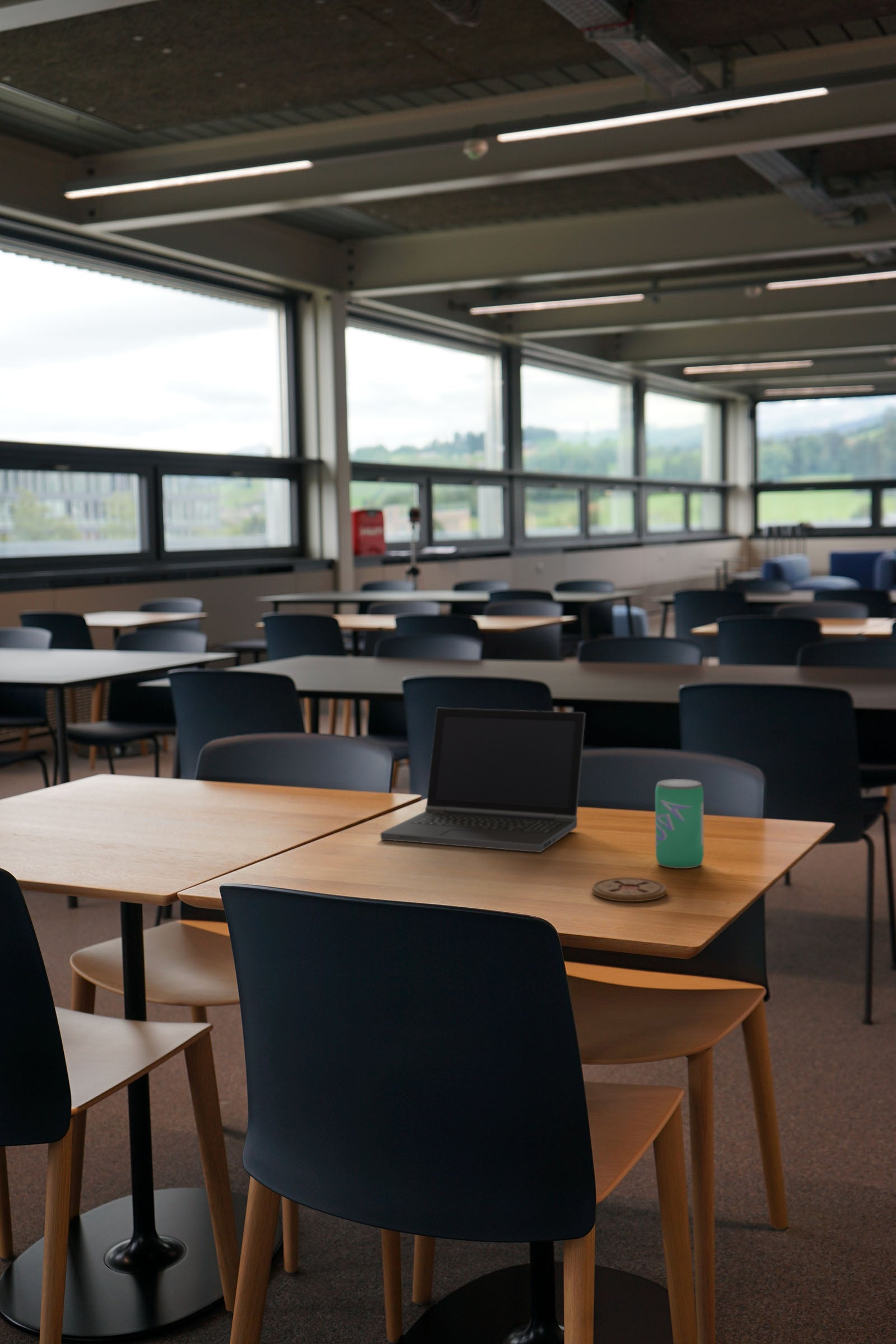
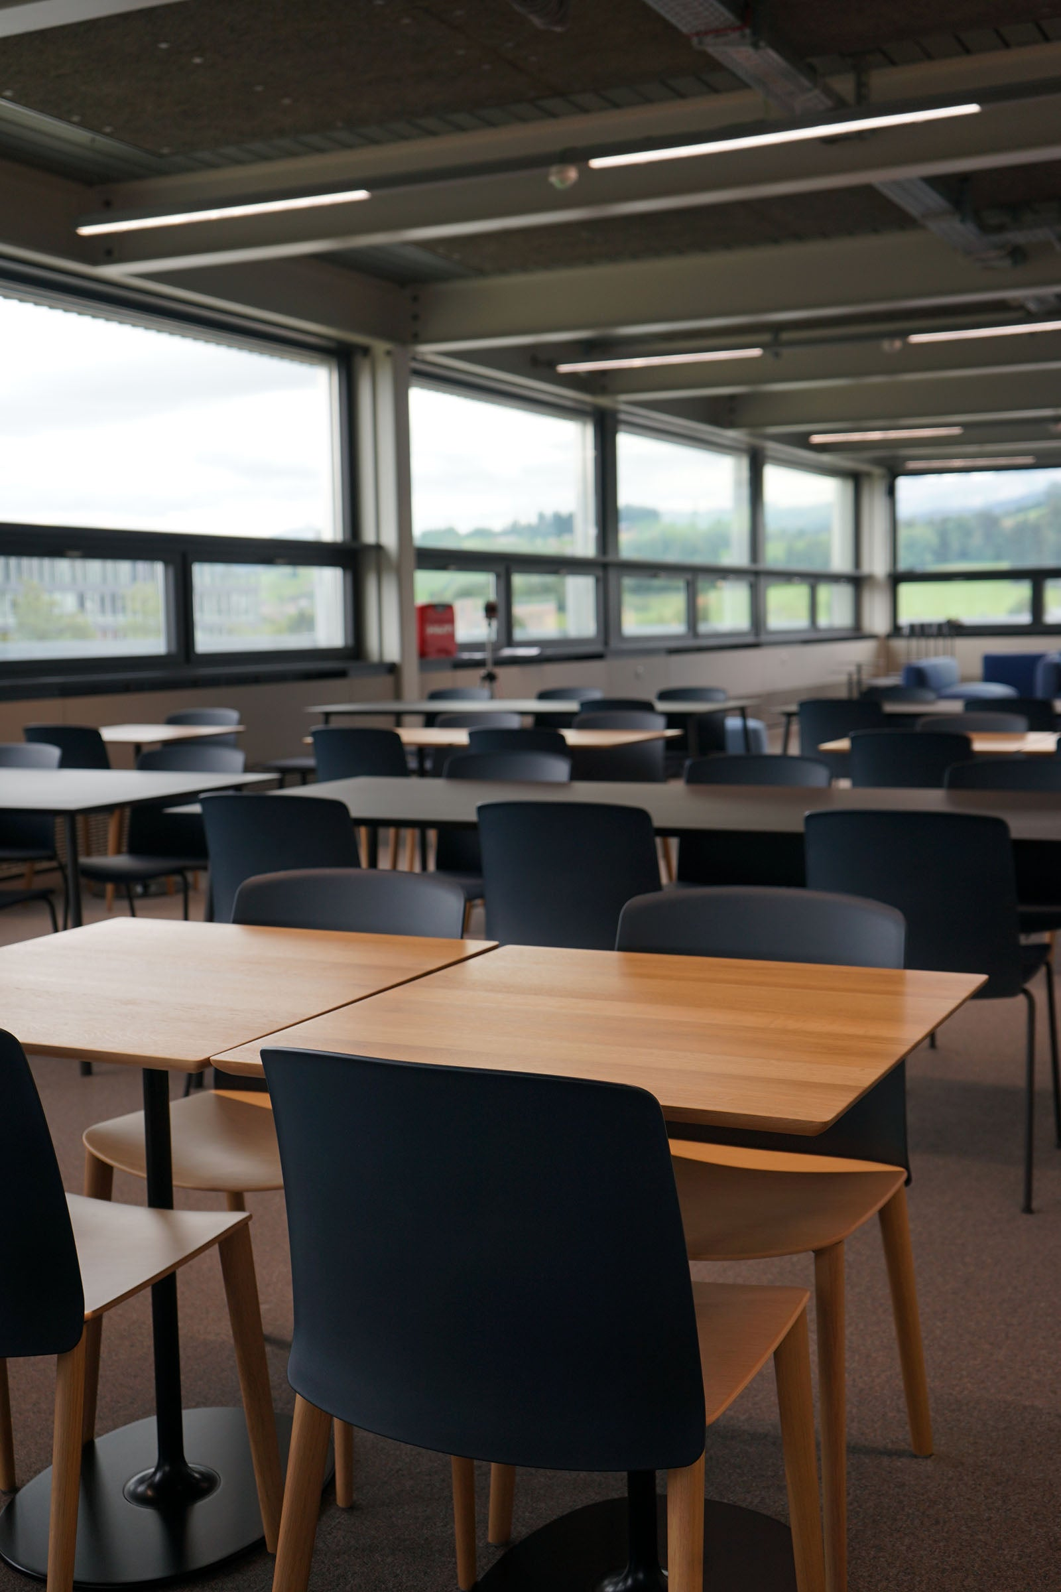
- laptop computer (485, 774)
- coaster (629, 889)
- beverage can (679, 823)
